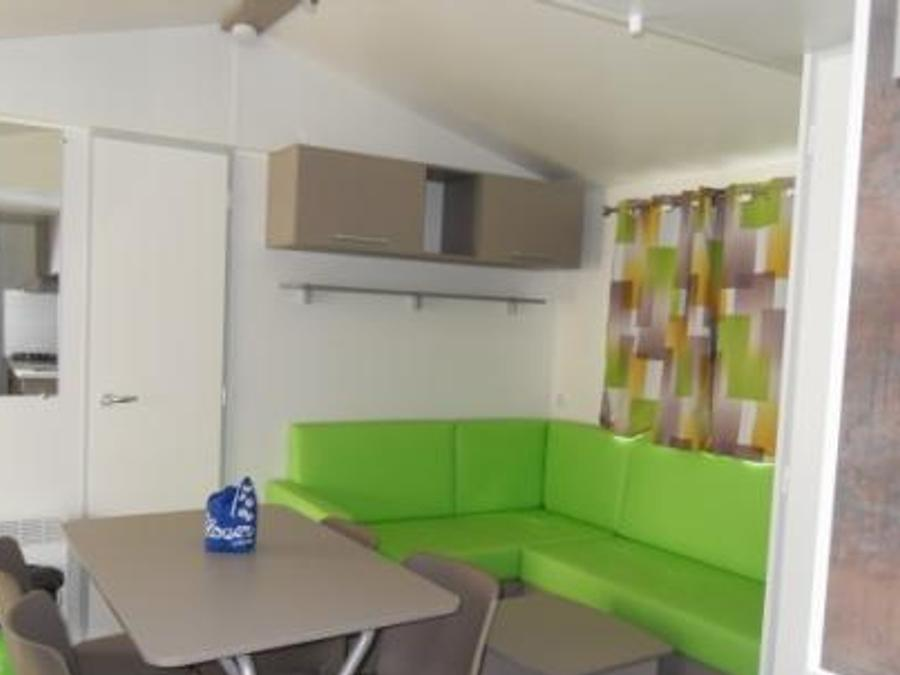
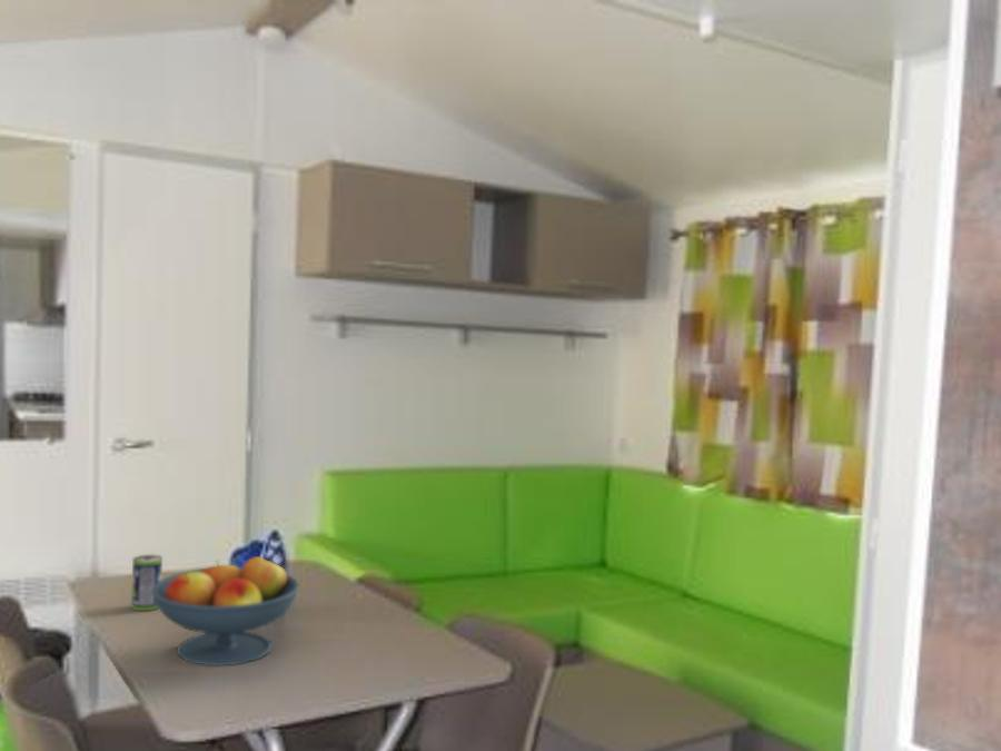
+ fruit bowl (226, 605)
+ beverage can (147, 582)
